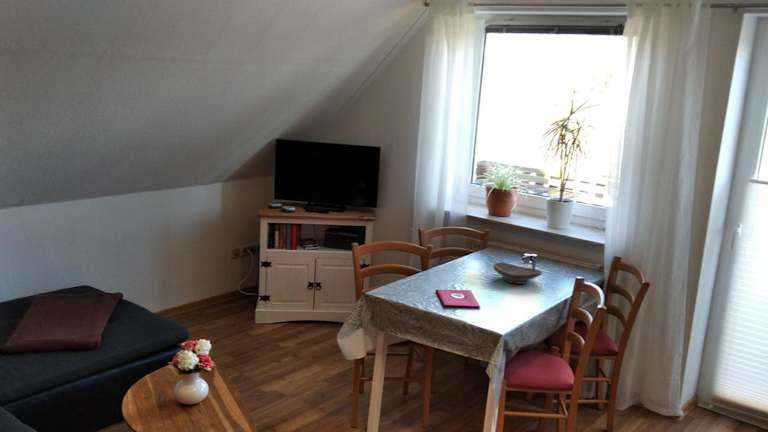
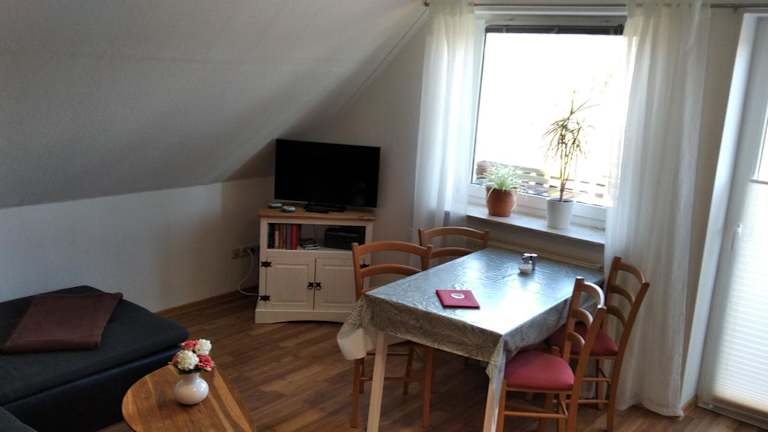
- decorative bowl (517, 274)
